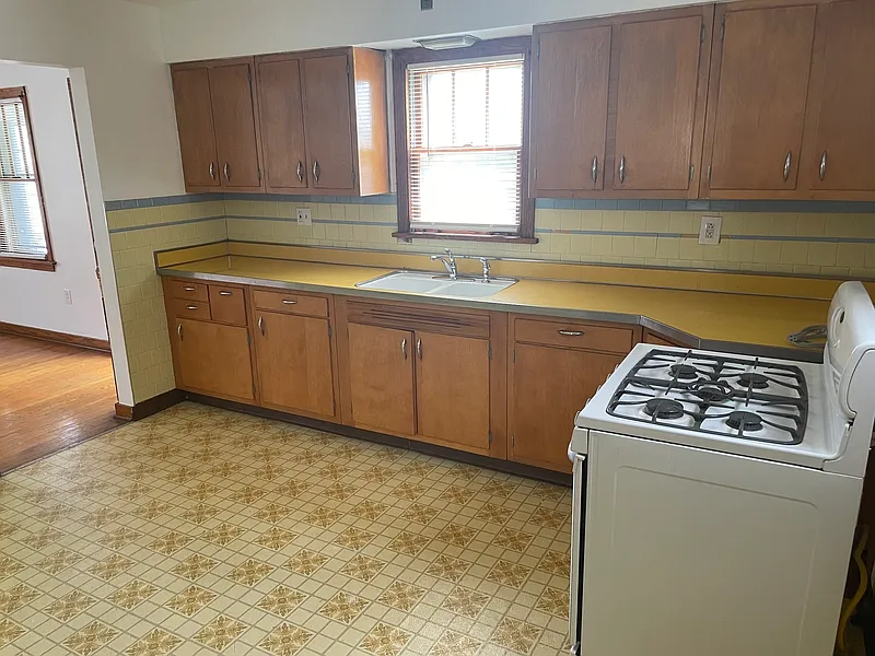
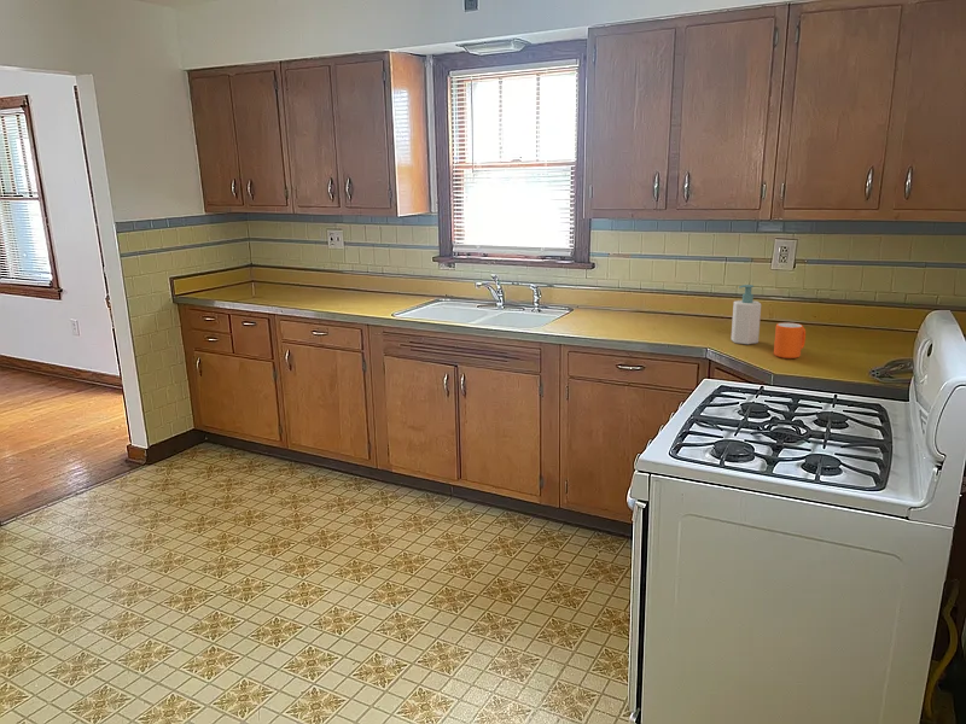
+ soap bottle (746, 313)
+ mug (788, 339)
